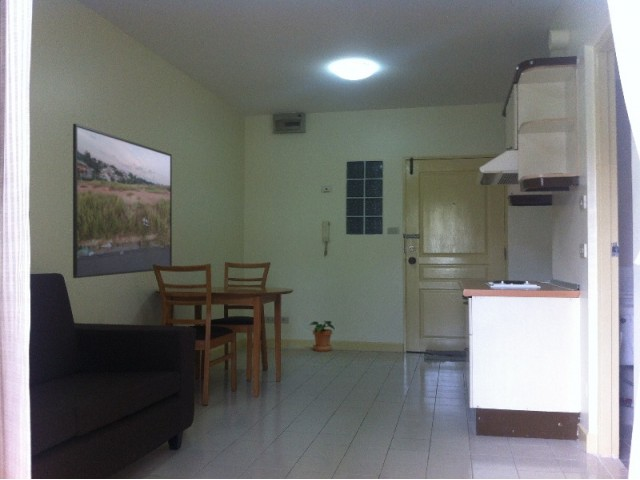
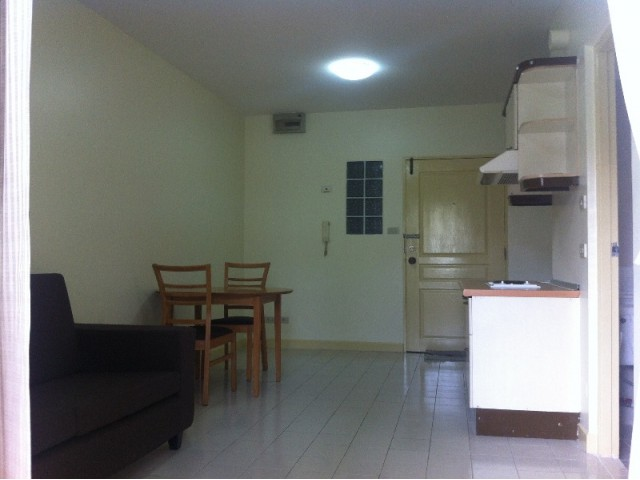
- potted plant (320, 335)
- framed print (129, 207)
